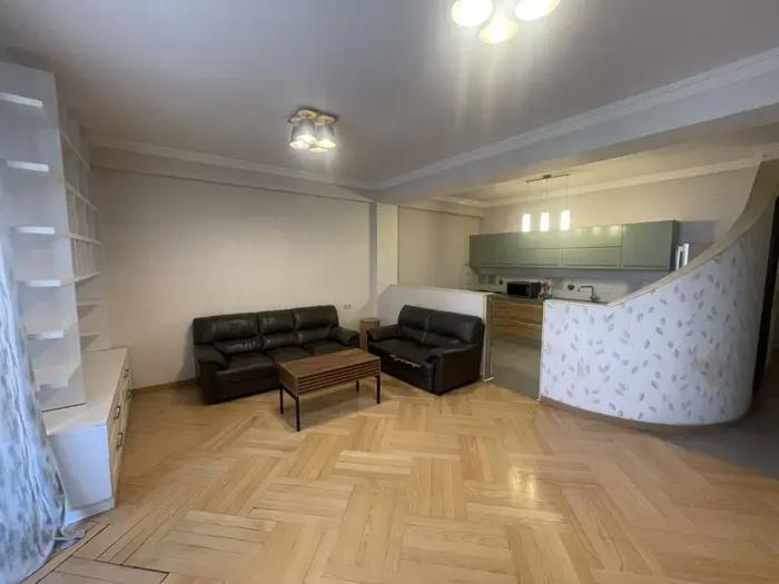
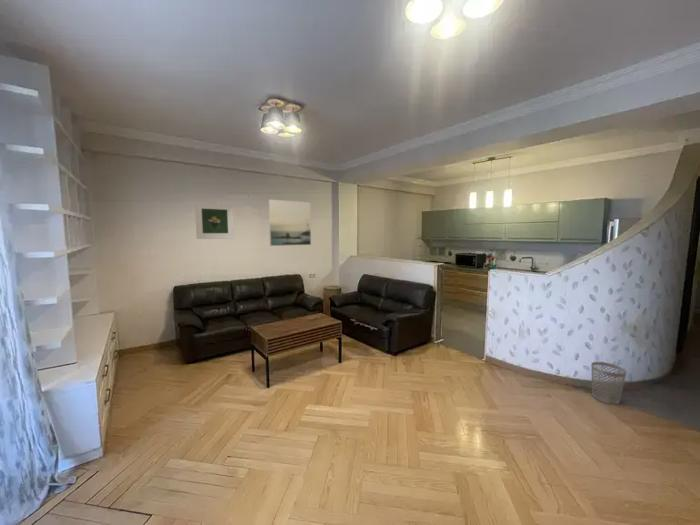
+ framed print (290, 223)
+ wastebasket (607, 383)
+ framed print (215, 221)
